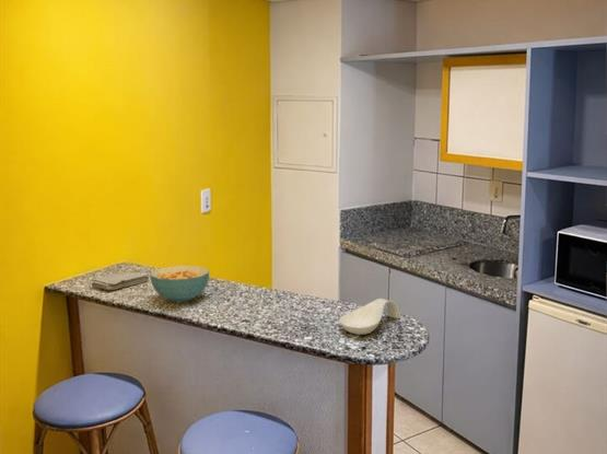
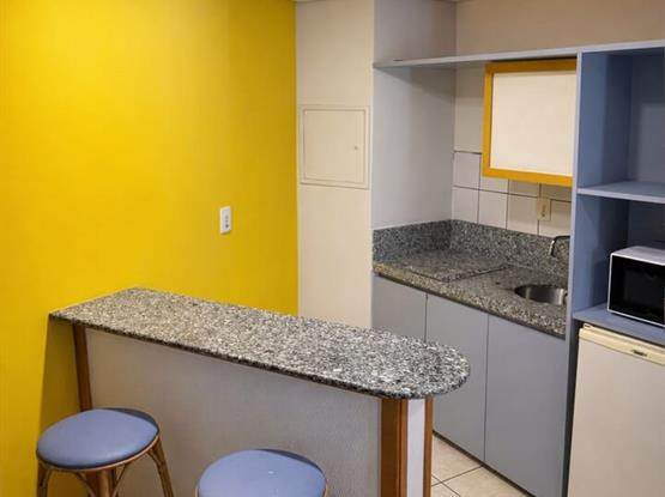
- cereal bowl (180, 286)
- spoon rest (371, 315)
- washcloth (119, 279)
